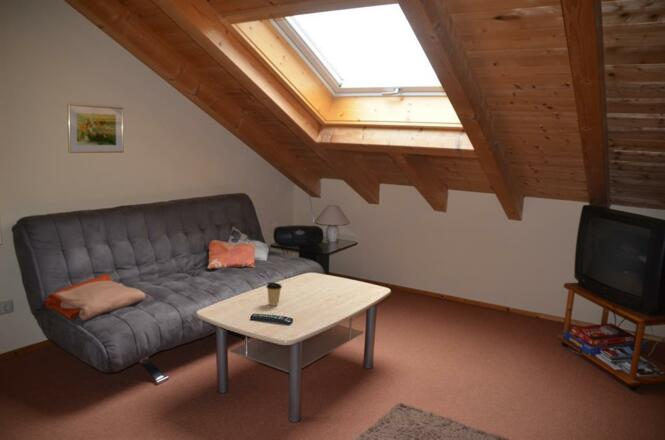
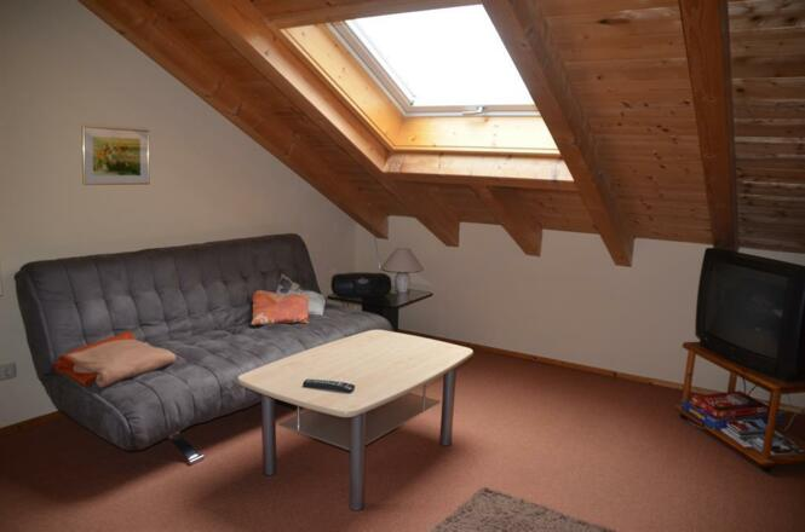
- coffee cup (273, 294)
